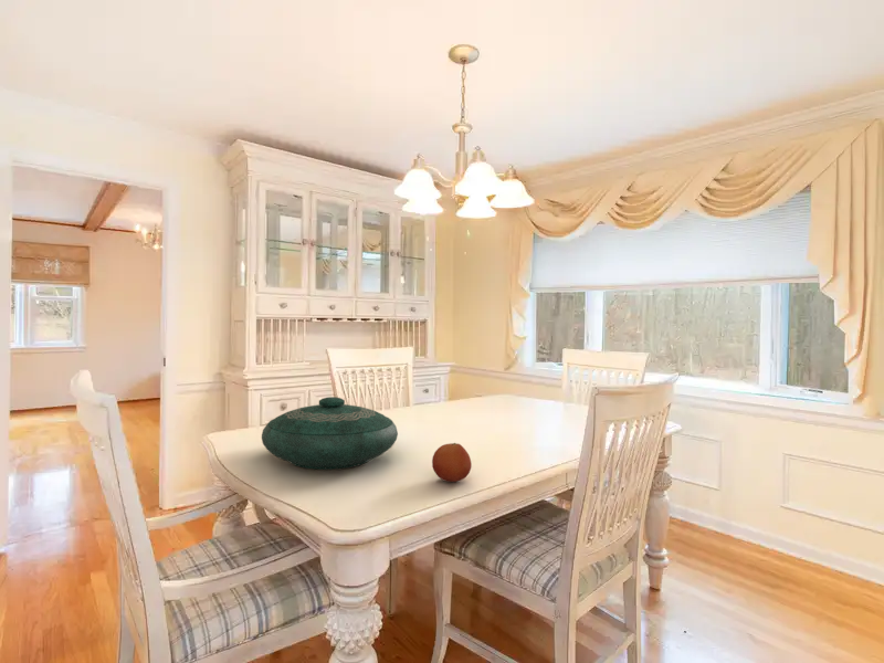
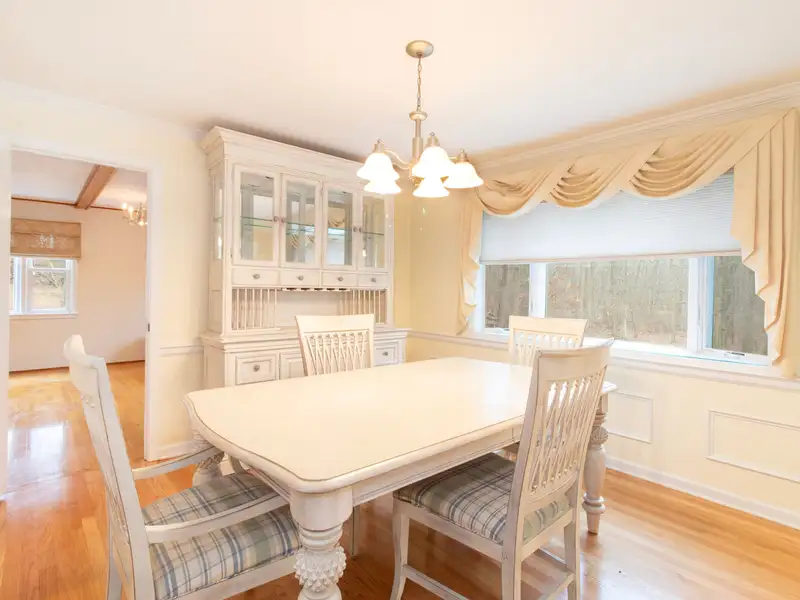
- decorative bowl (330, 428)
- fruit (451, 461)
